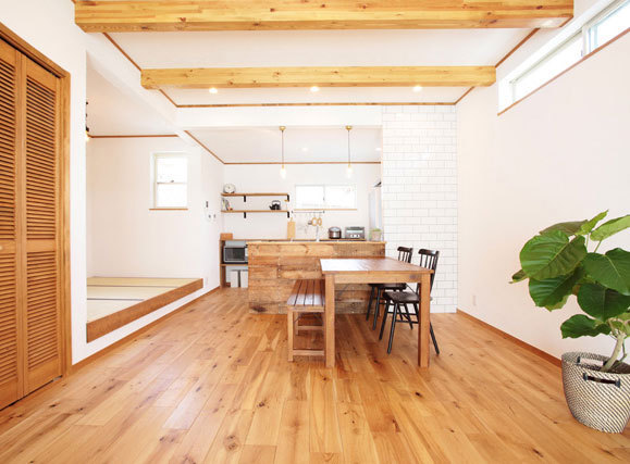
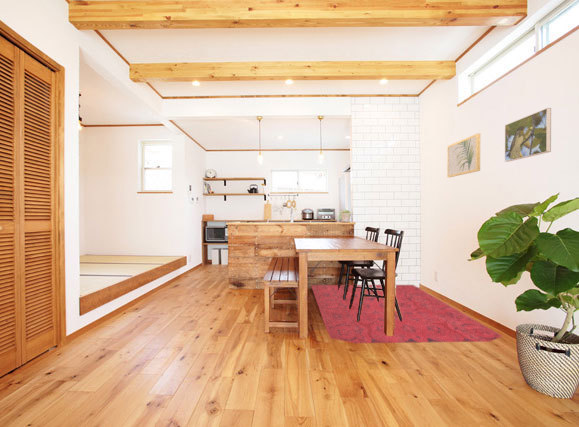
+ rug (395, 316)
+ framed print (525, 137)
+ wall art (462, 157)
